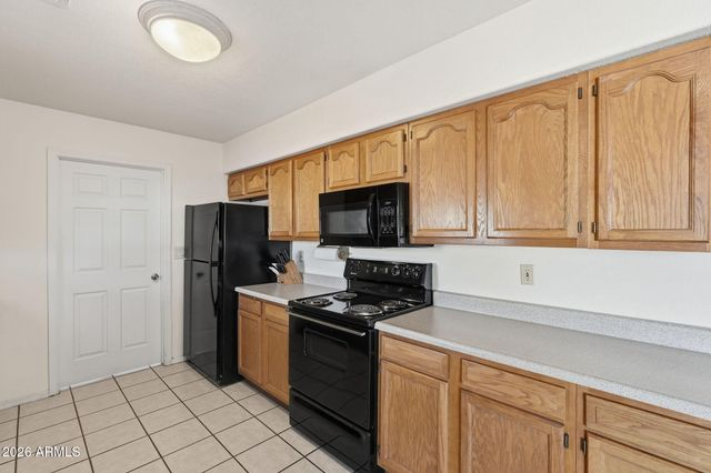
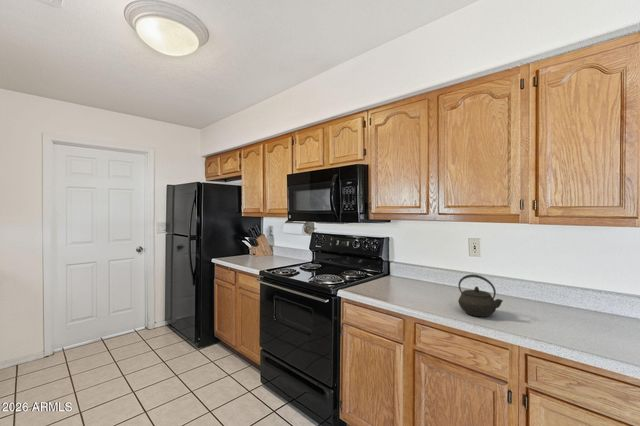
+ kettle (479, 294)
